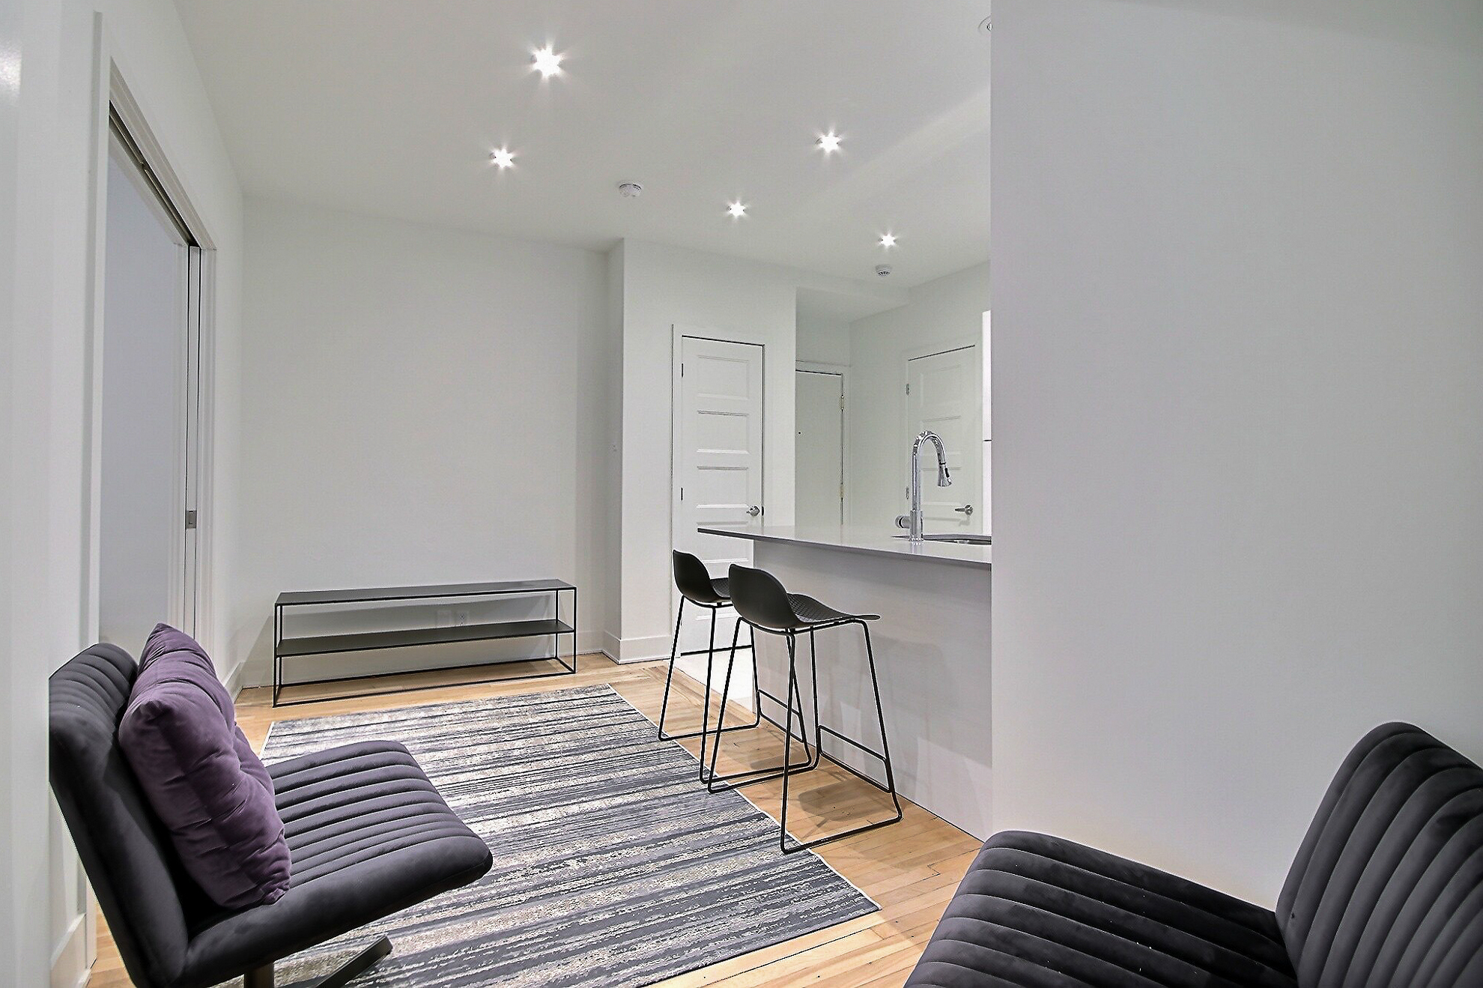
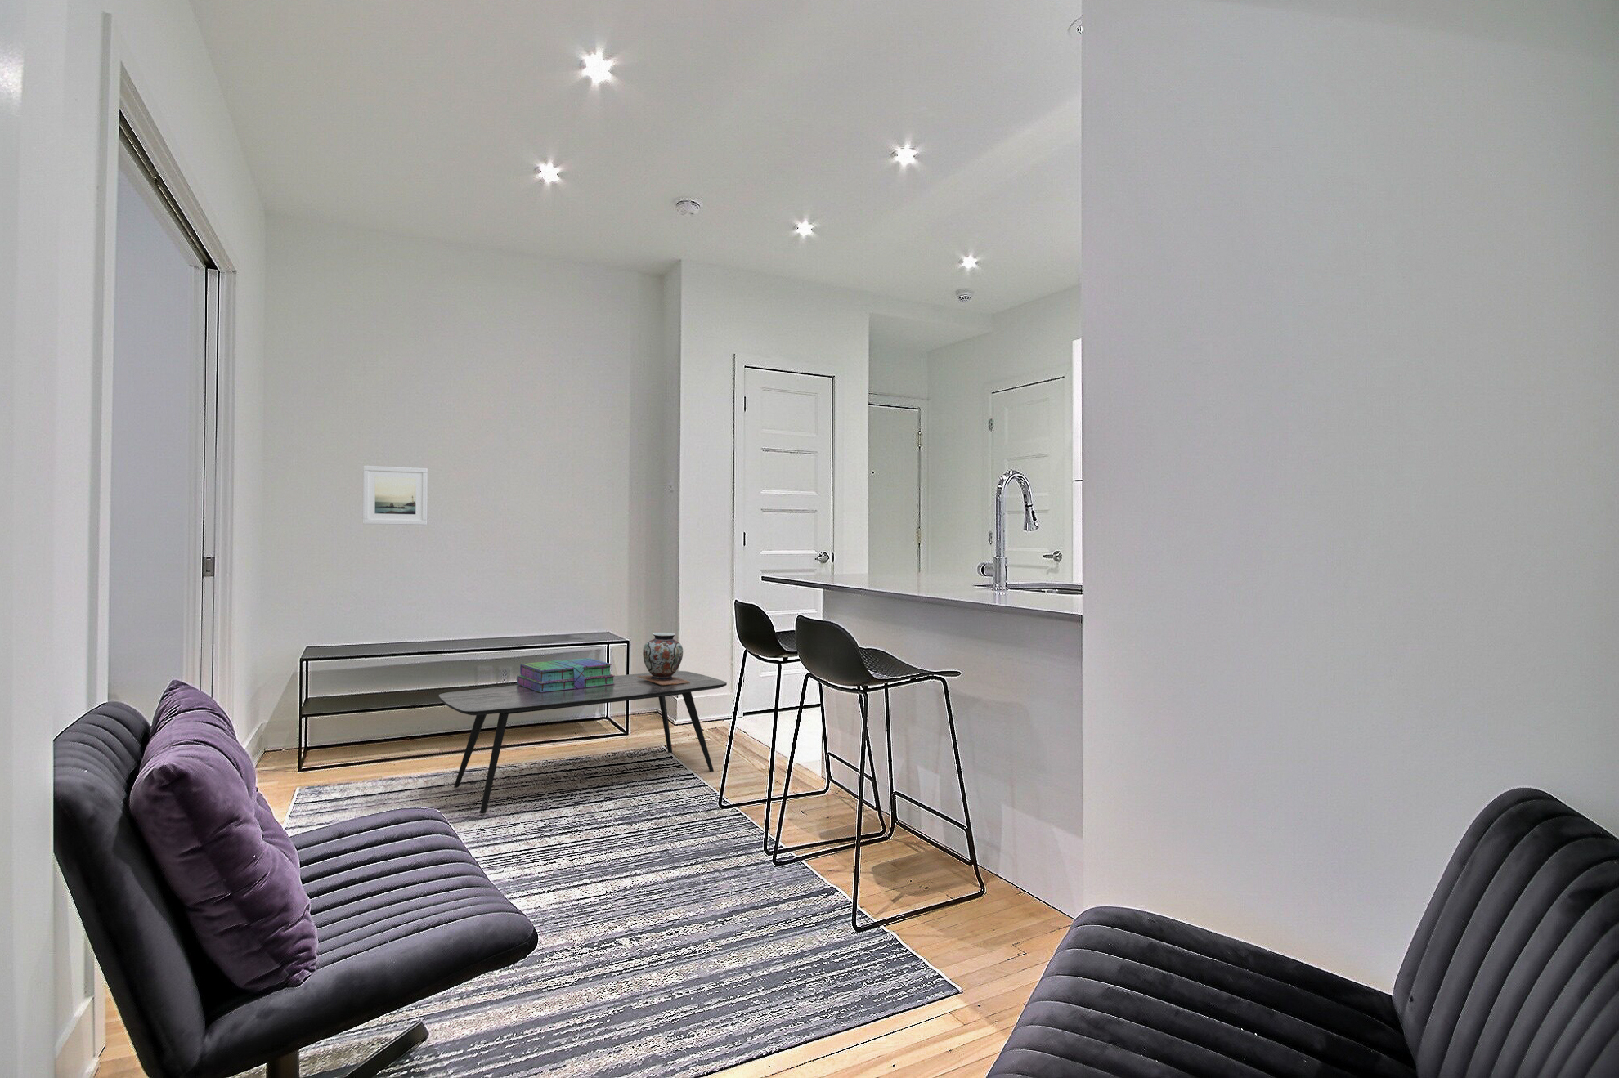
+ coffee table (589, 705)
+ decorative vase (663, 657)
+ stack of books (566, 674)
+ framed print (395, 496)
